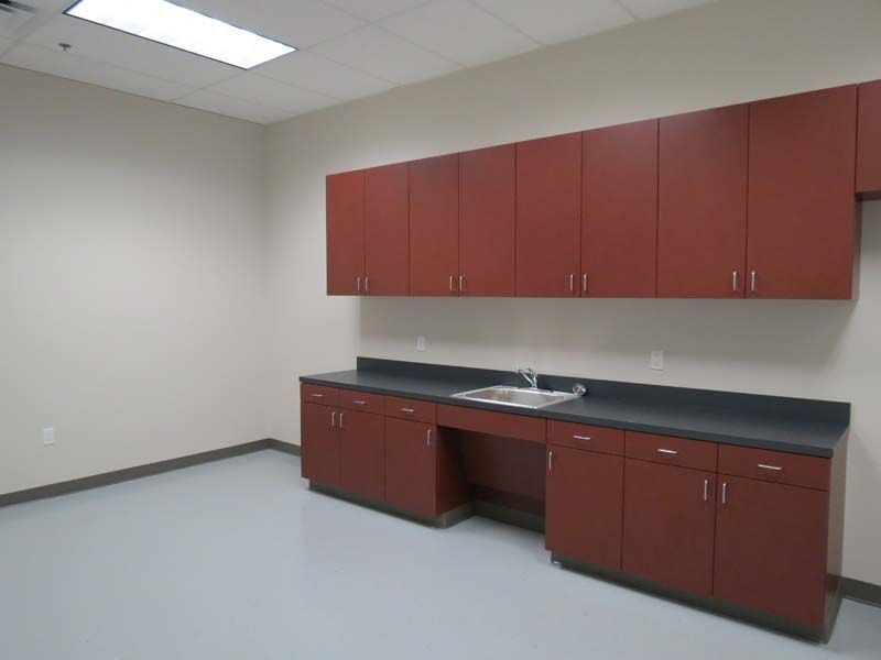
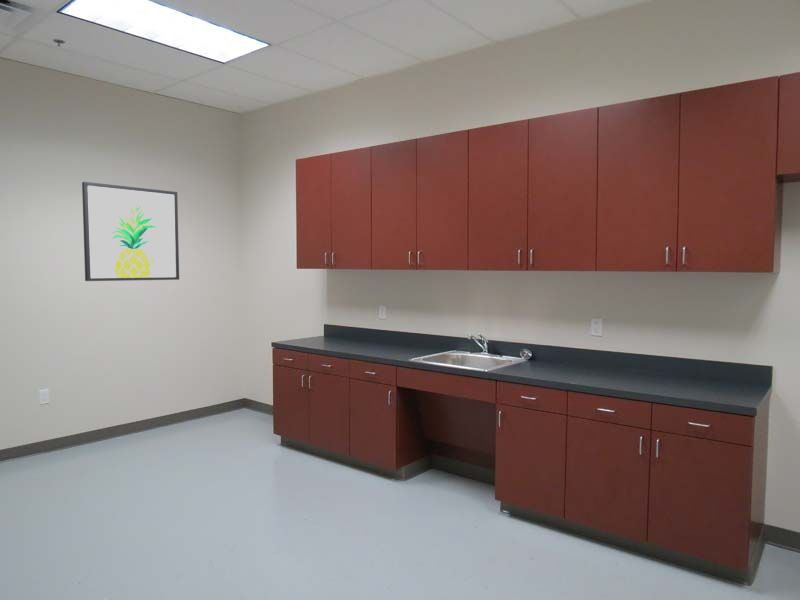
+ wall art (133, 234)
